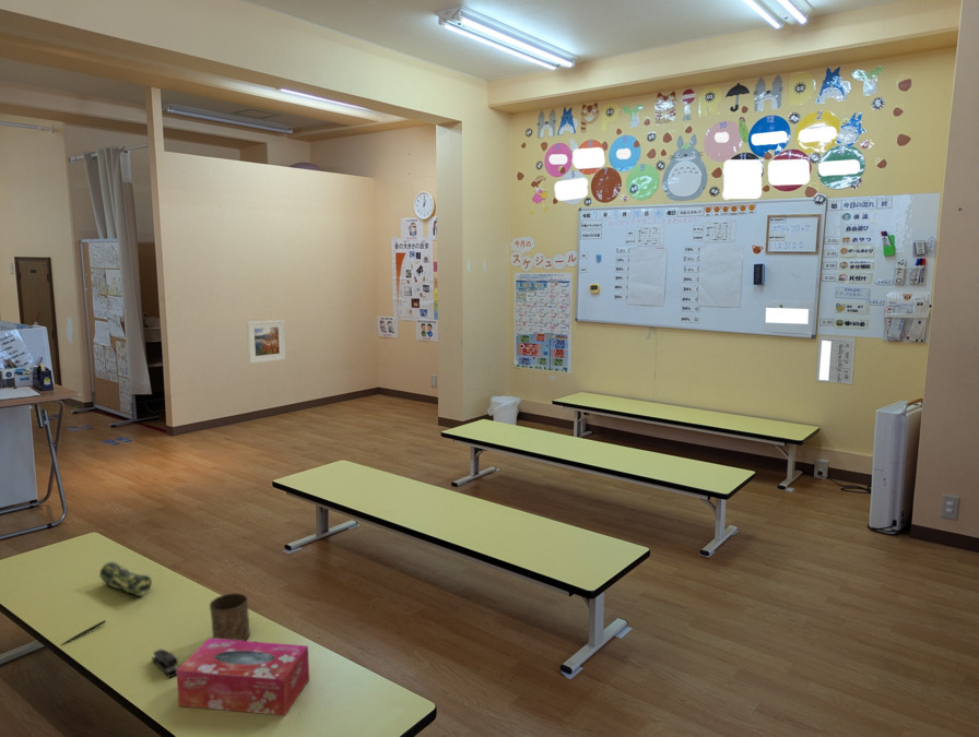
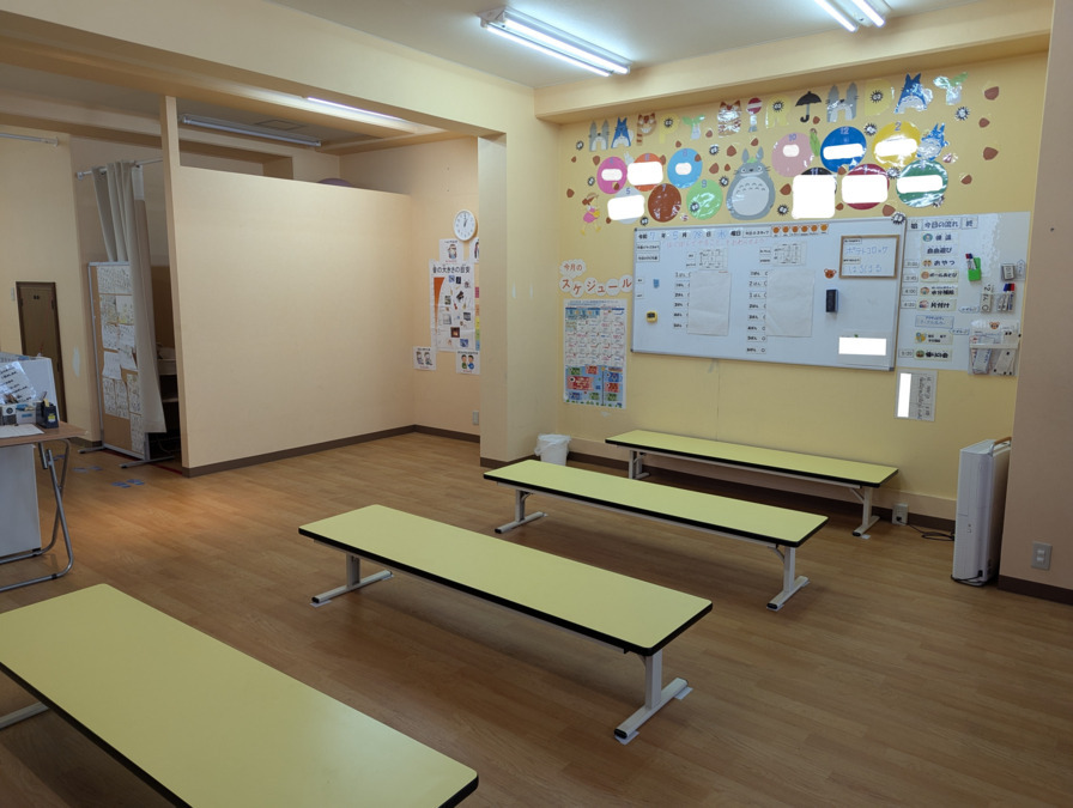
- pencil case (126, 579)
- cup (229, 619)
- pen (83, 632)
- stapler (166, 659)
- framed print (267, 341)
- tissue box (245, 675)
